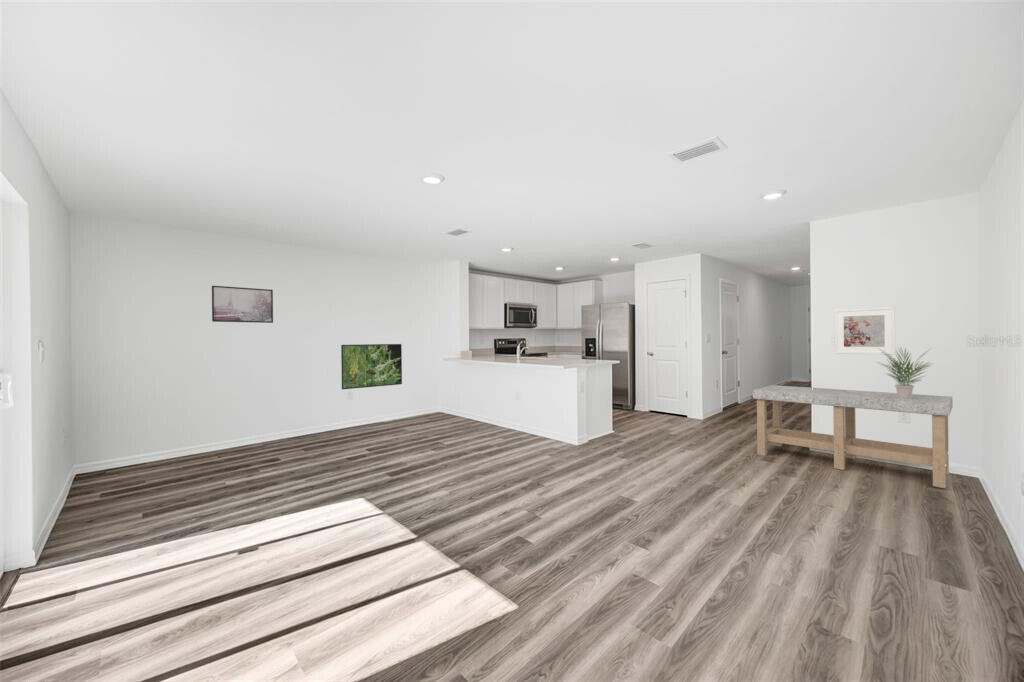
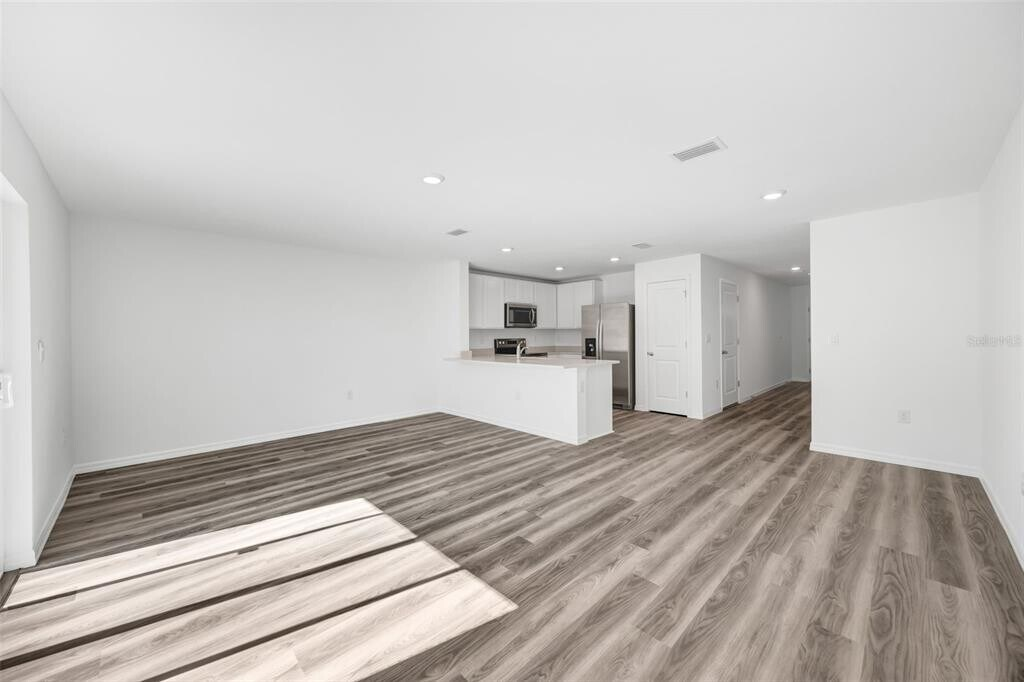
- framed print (243, 305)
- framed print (863, 331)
- potted plant (905, 372)
- table (844, 428)
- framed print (373, 365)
